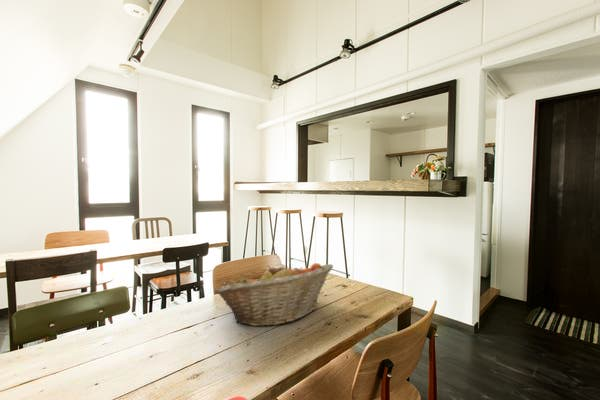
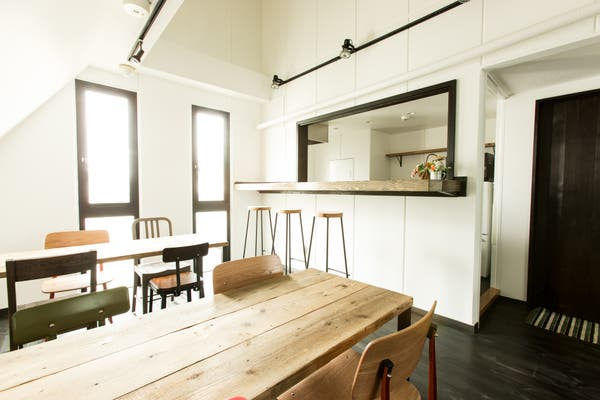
- fruit basket (277, 286)
